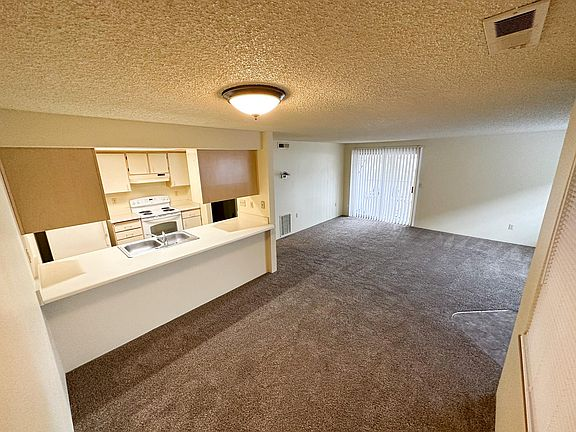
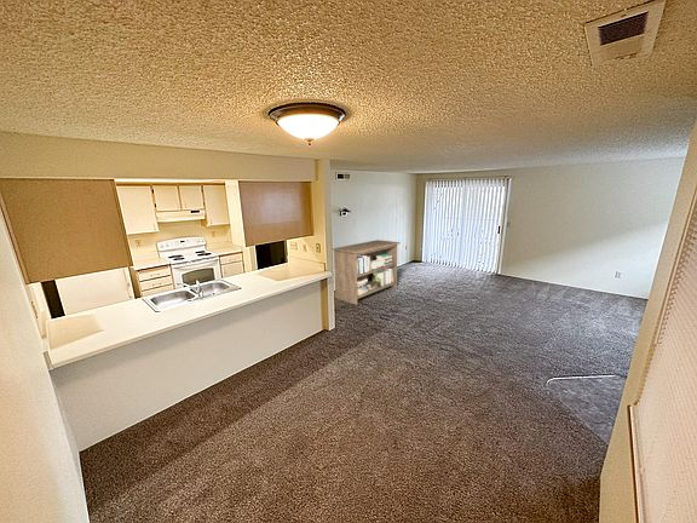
+ storage cabinet (368, 269)
